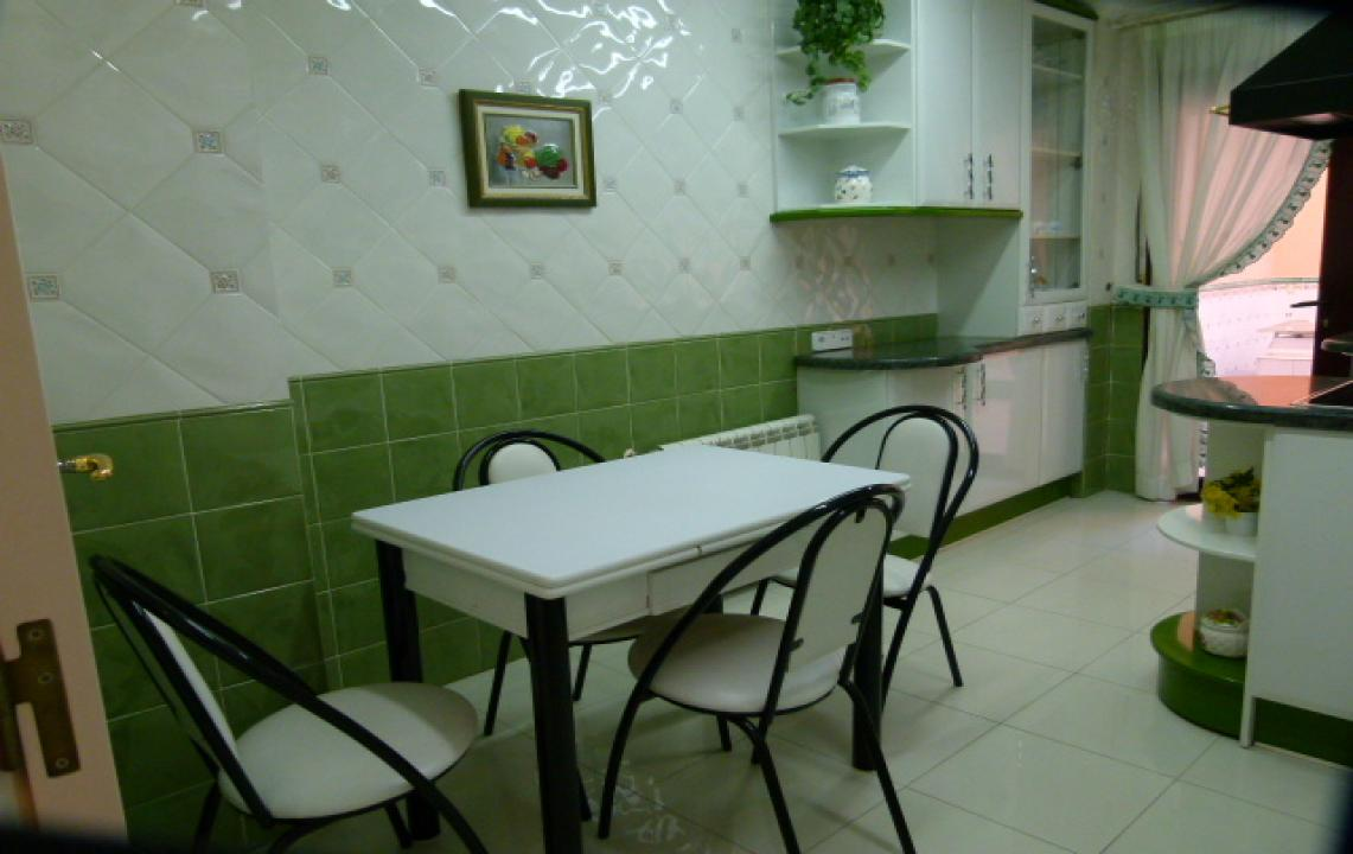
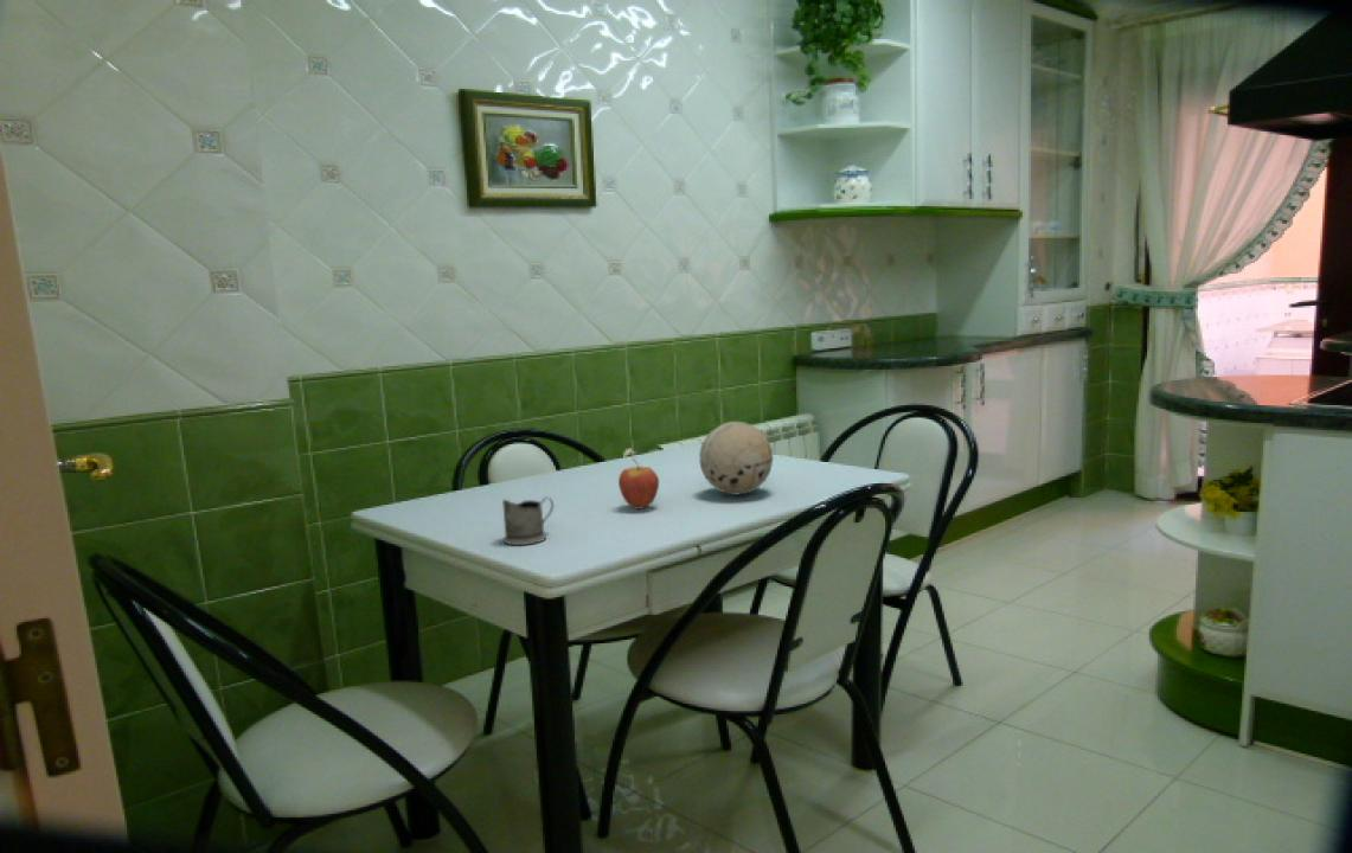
+ fruit (639, 482)
+ tea glass holder (528, 515)
+ decorative ball (736, 457)
